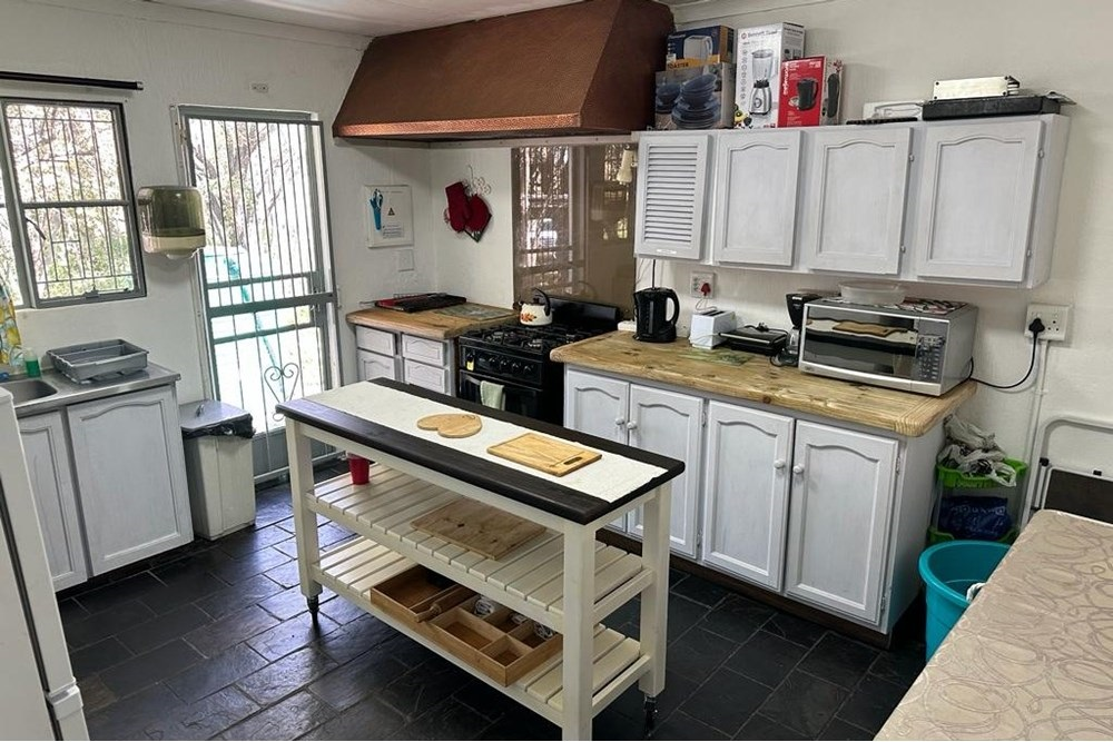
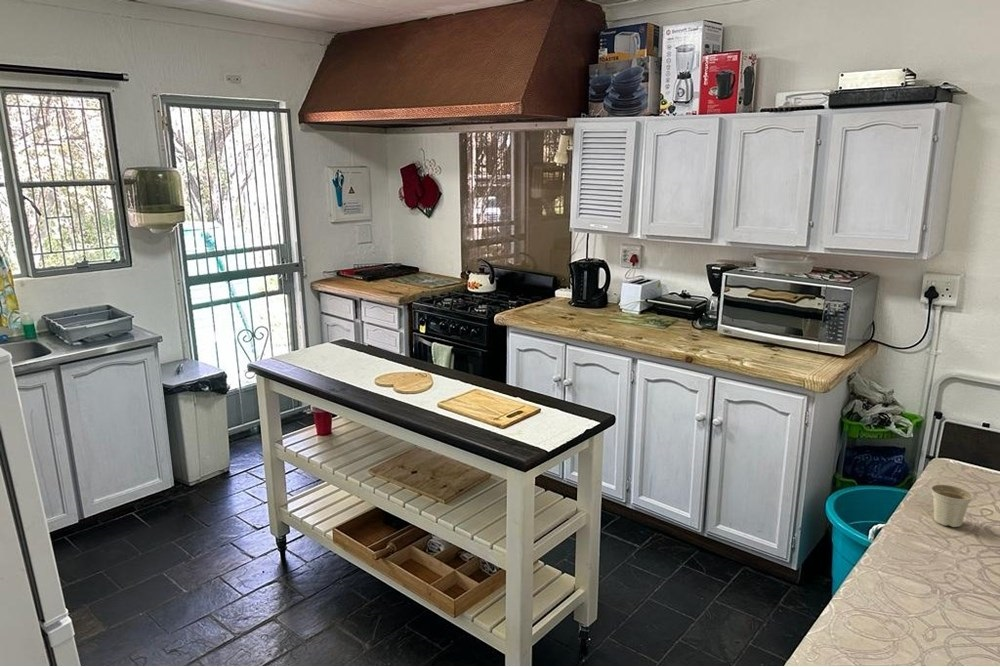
+ flower pot (949, 506)
